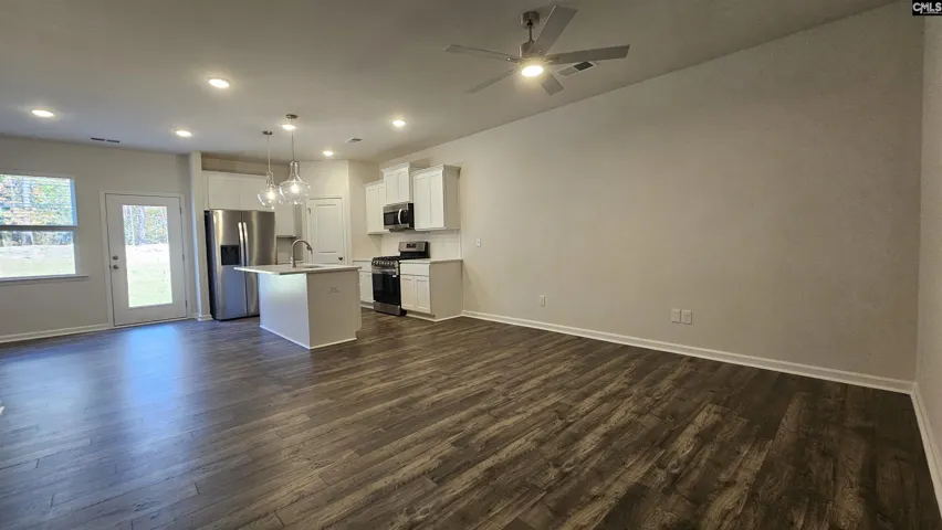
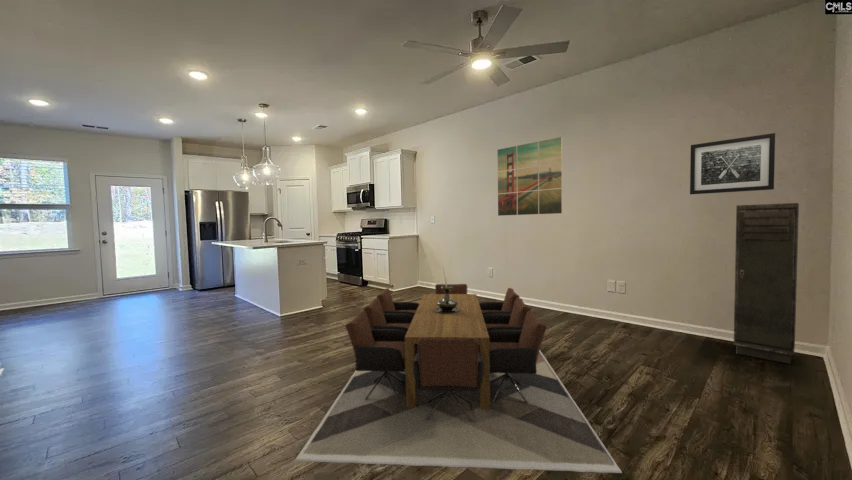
+ wall art (729, 165)
+ storage cabinet (765, 279)
+ dining table (452, 318)
+ wall art (527, 179)
